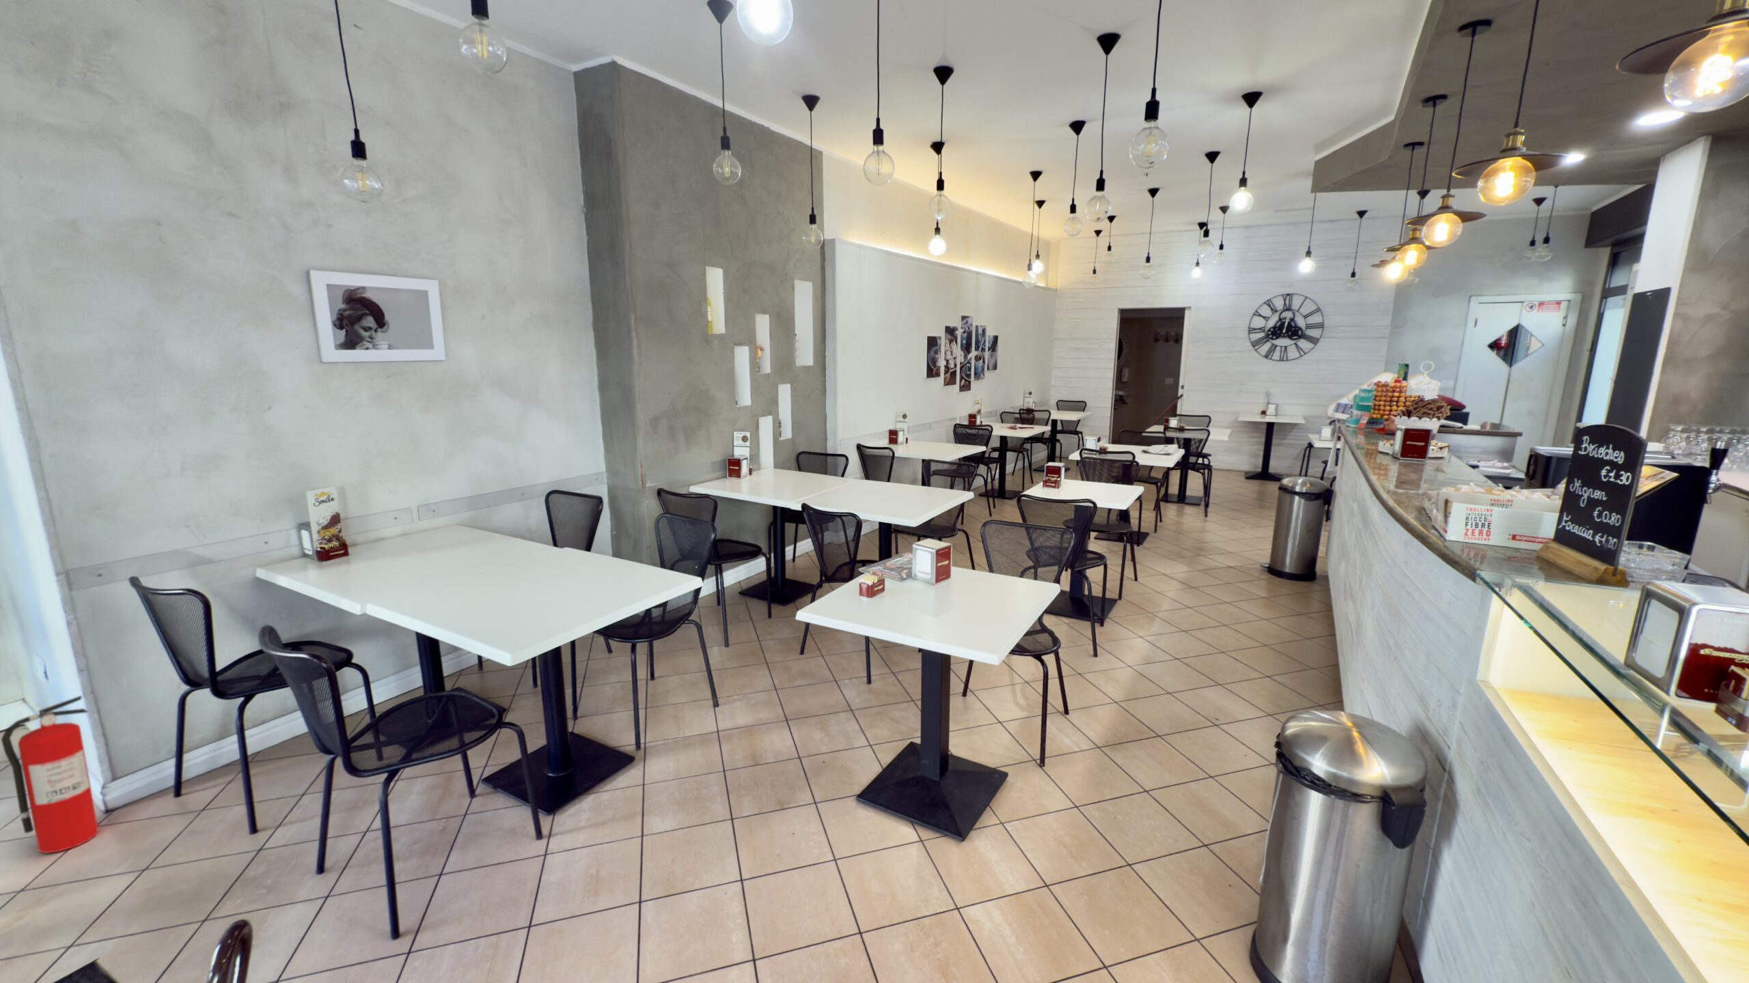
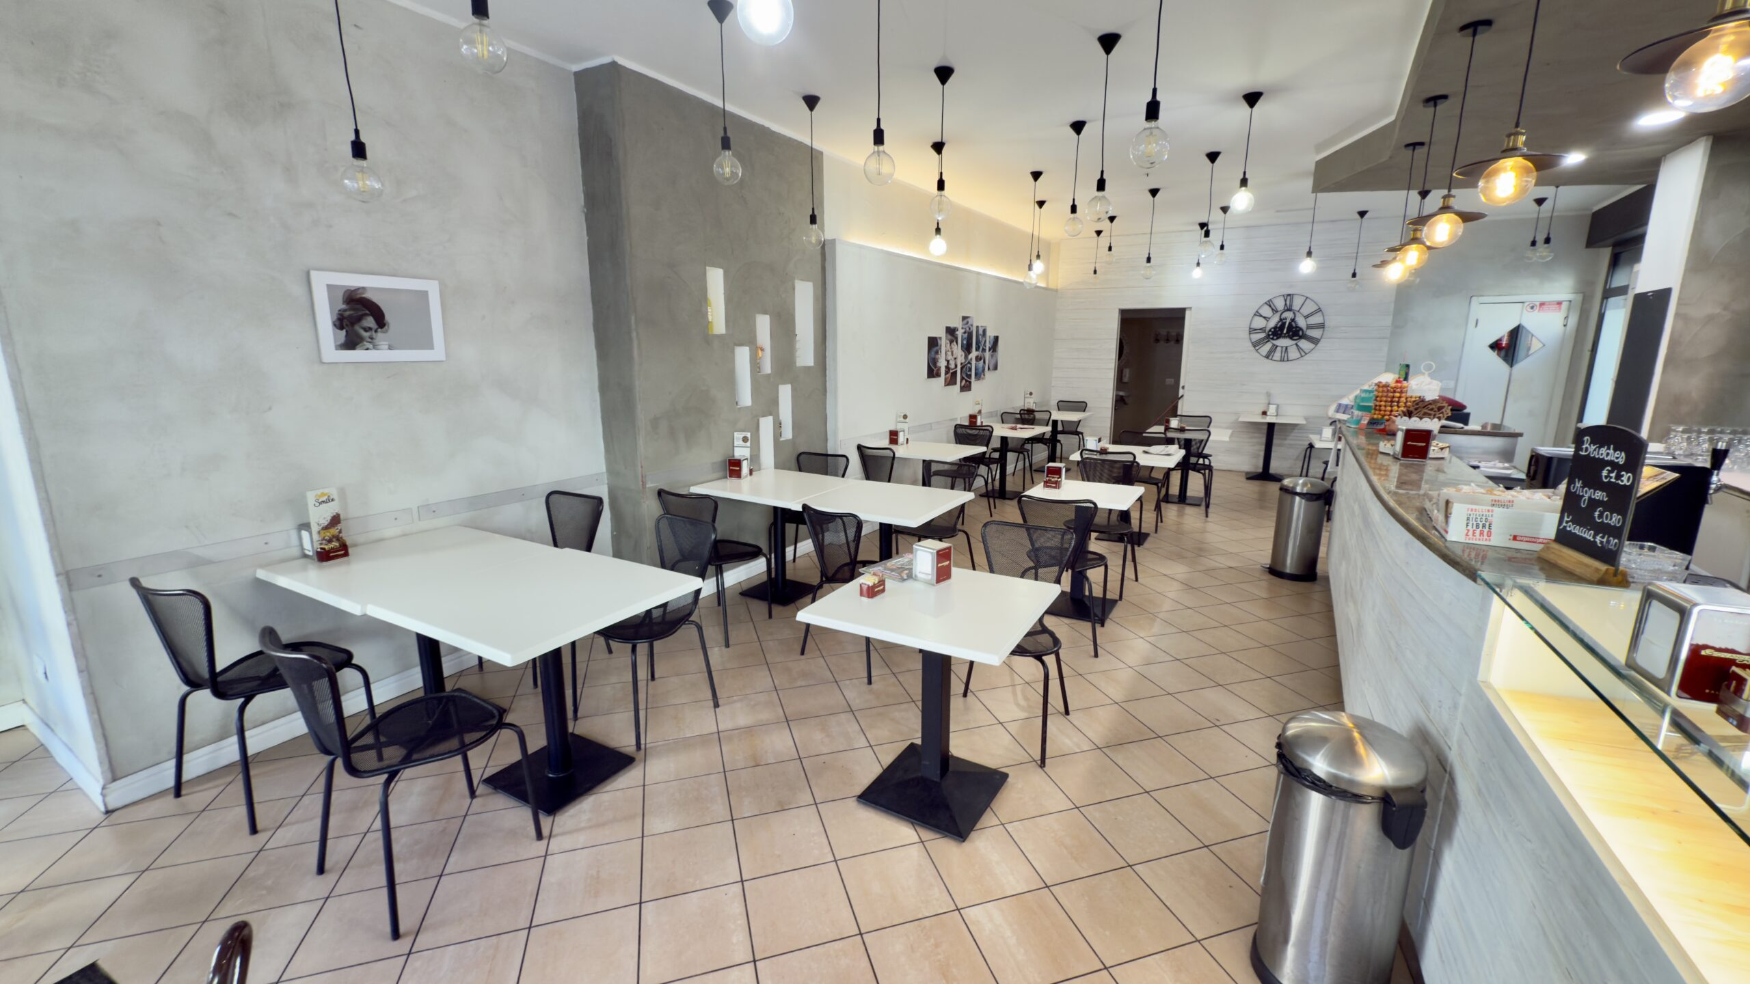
- fire extinguisher (55, 774)
